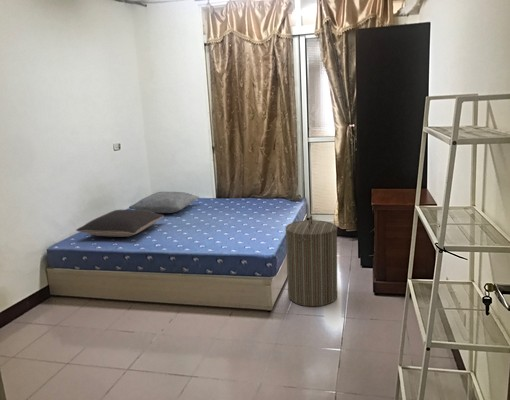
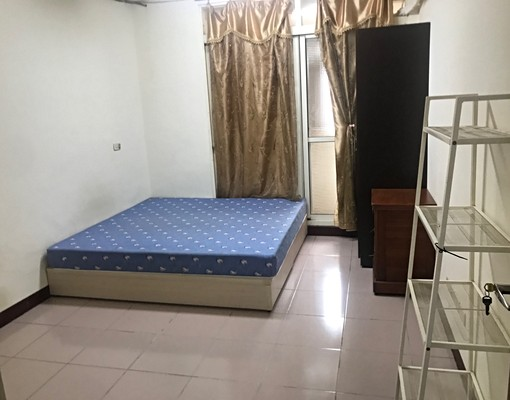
- laundry hamper (311, 256)
- pillow (165, 202)
- pillow (122, 222)
